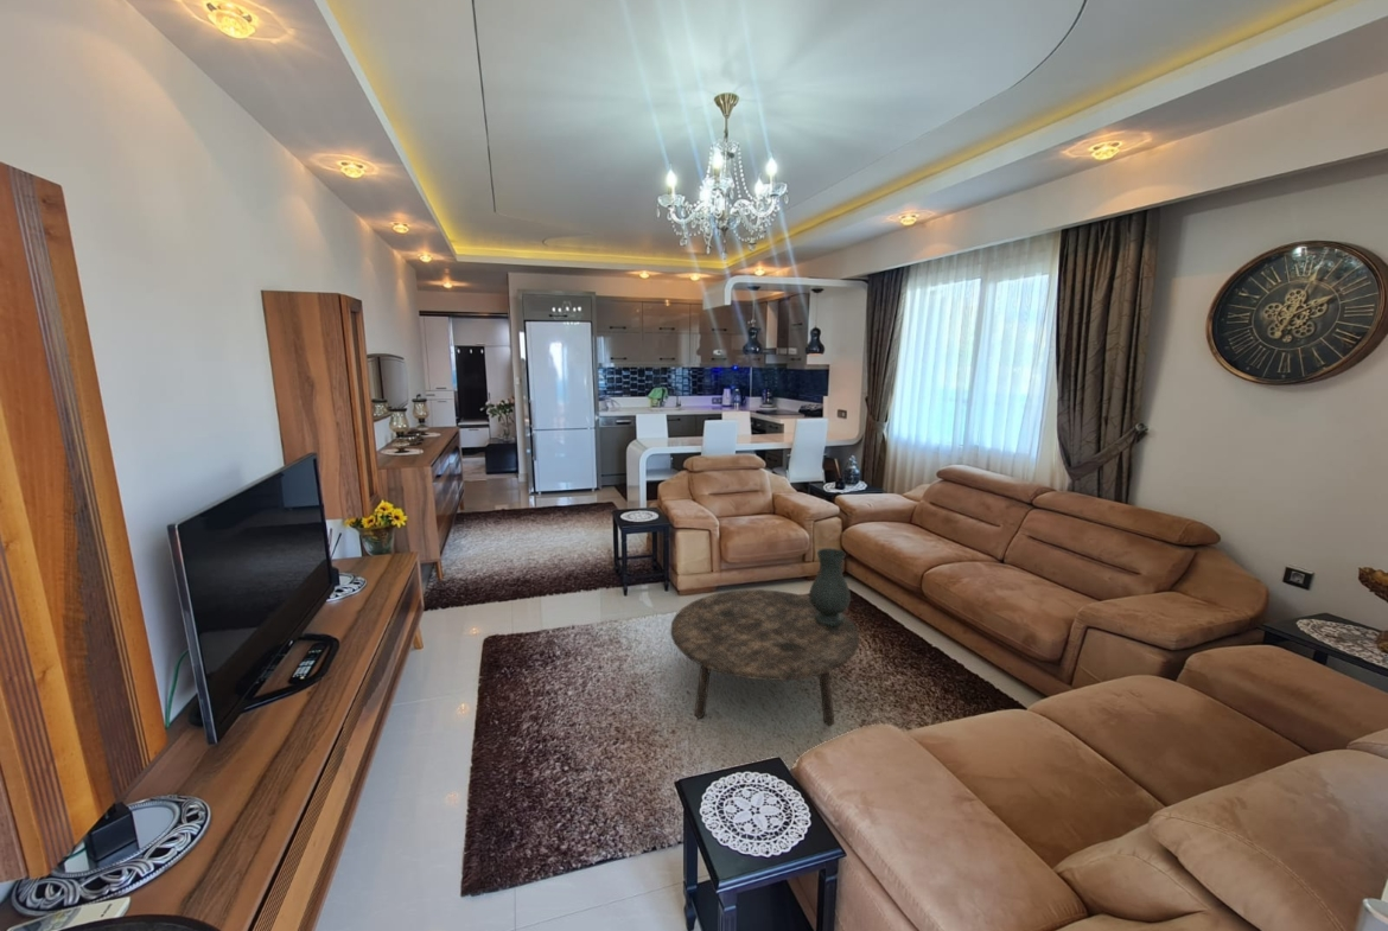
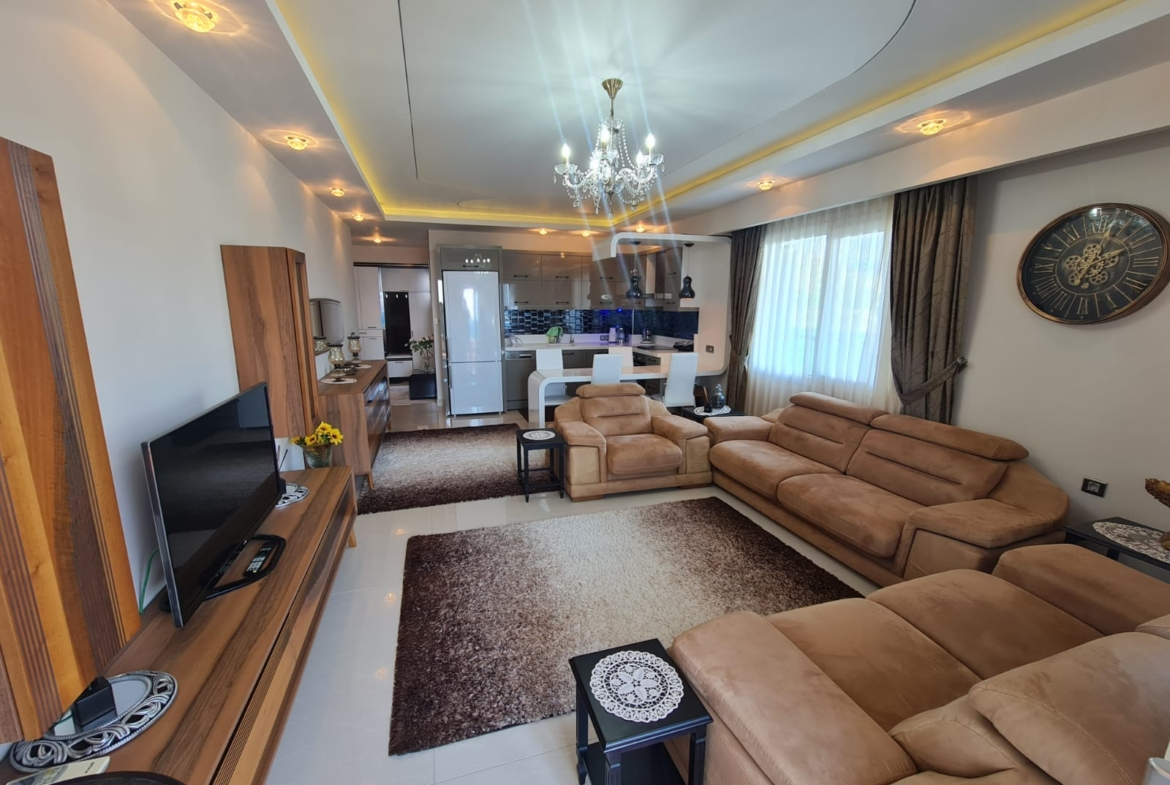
- vase (829, 586)
- coffee table (762, 653)
